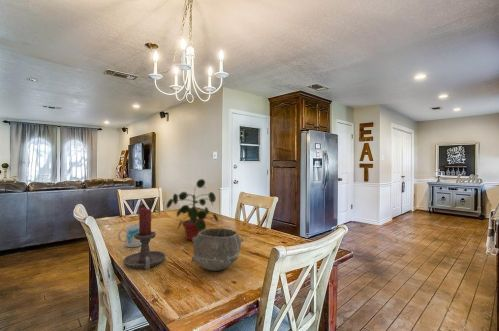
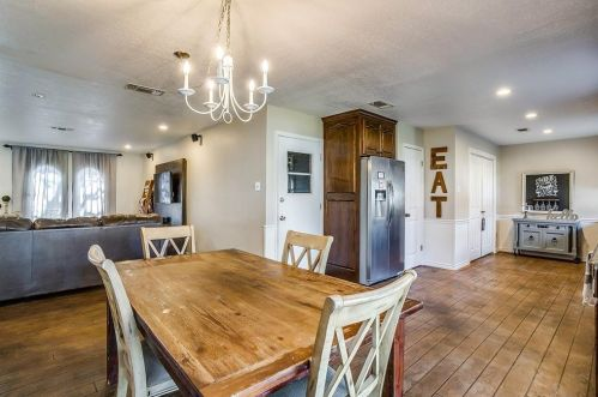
- mug (130, 235)
- potted plant (193, 208)
- candle holder (145, 236)
- bowl (217, 248)
